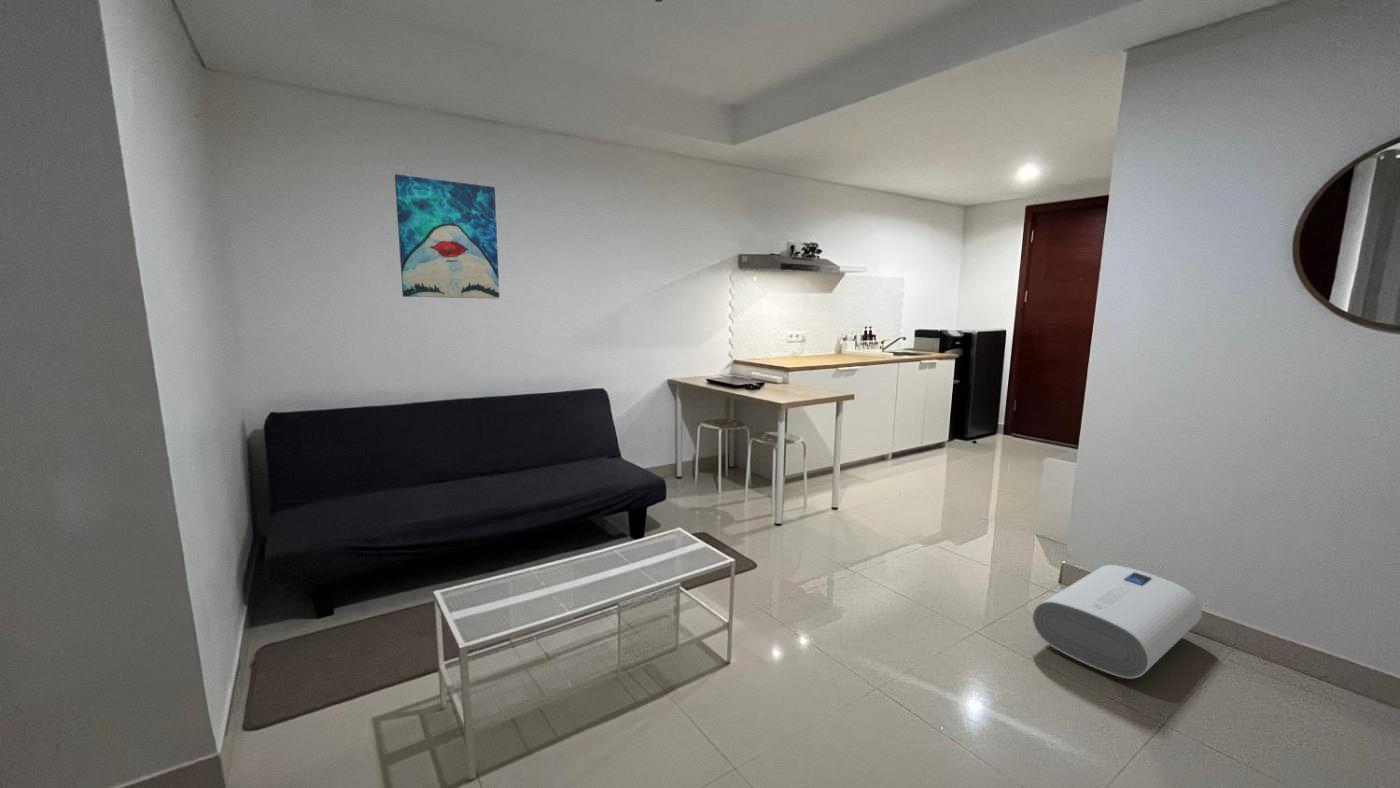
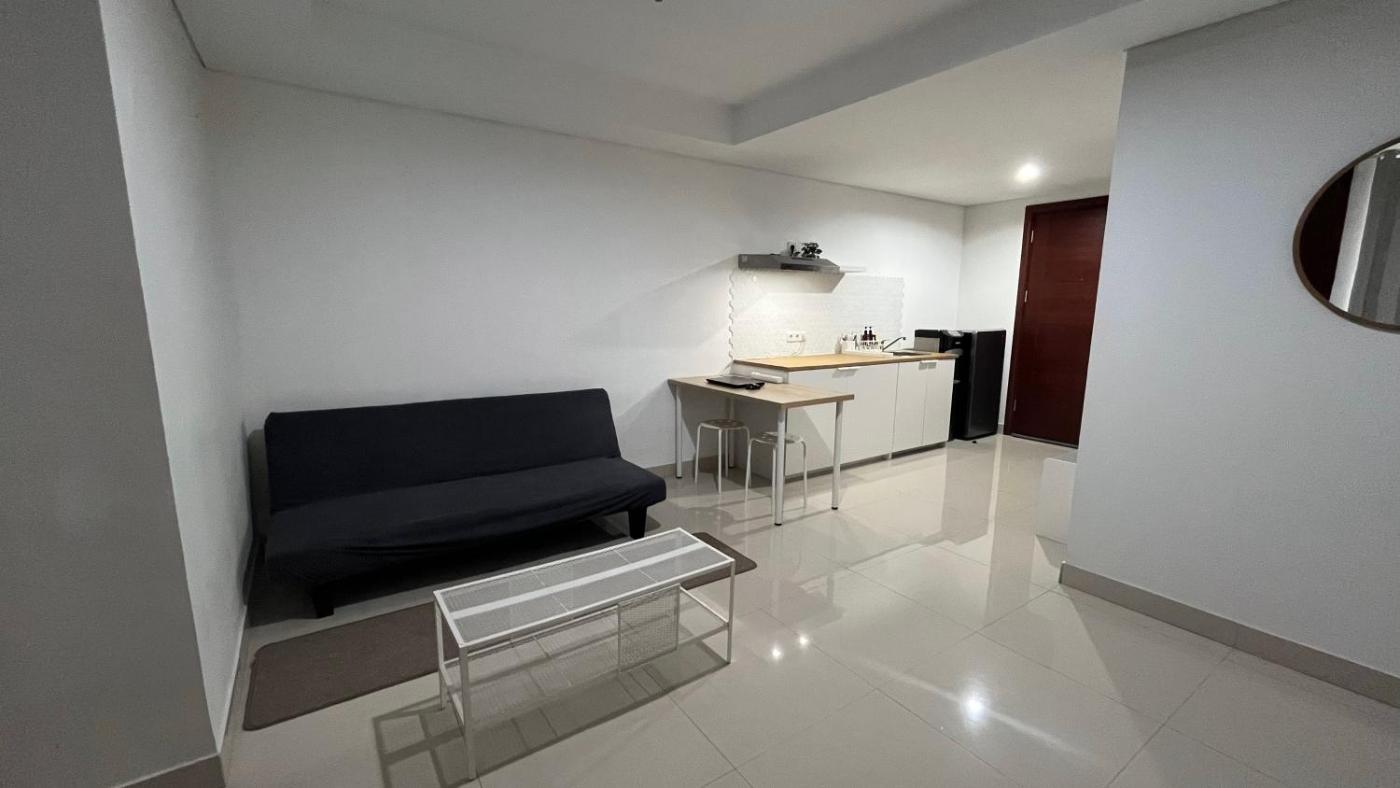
- water heater (1118, 615)
- wall art (449, 240)
